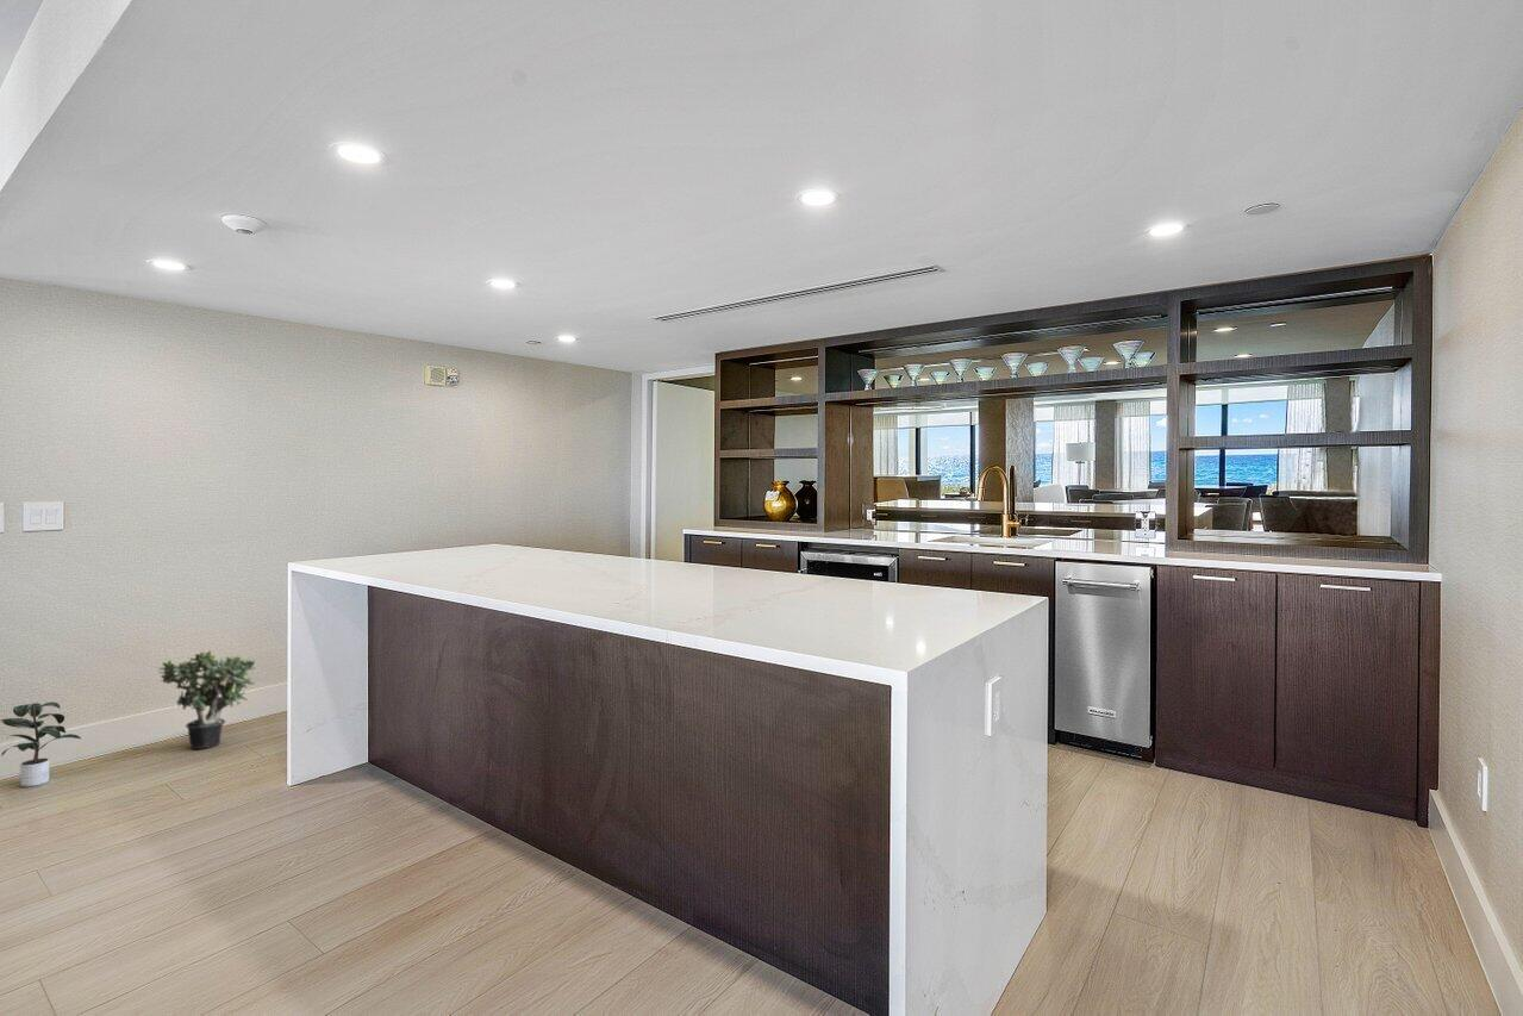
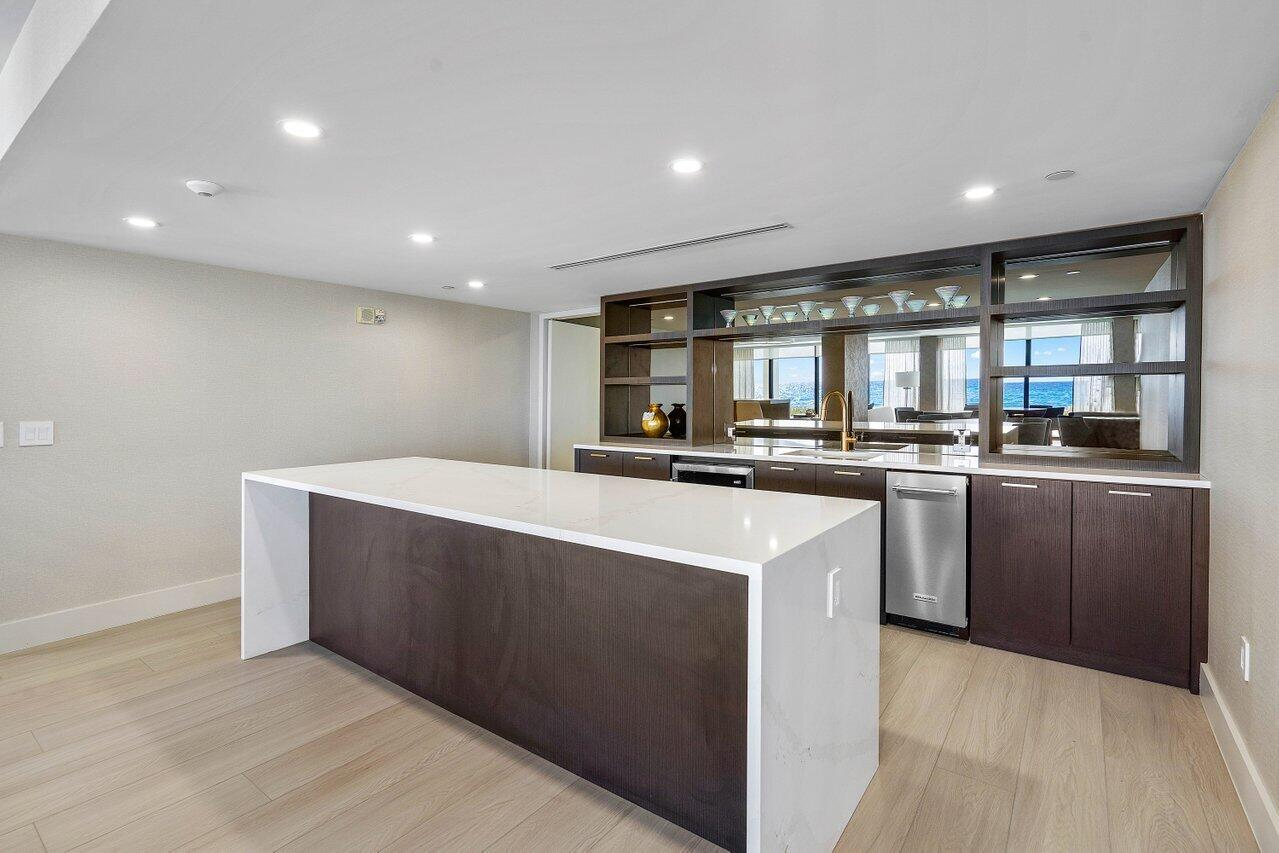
- potted plant (42, 736)
- potted plant (210, 698)
